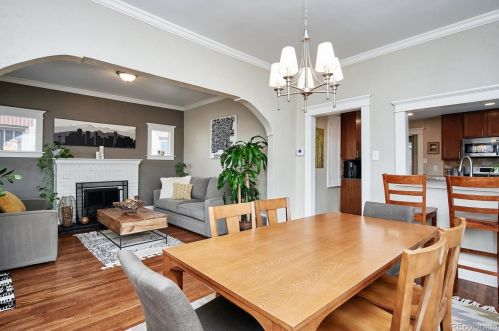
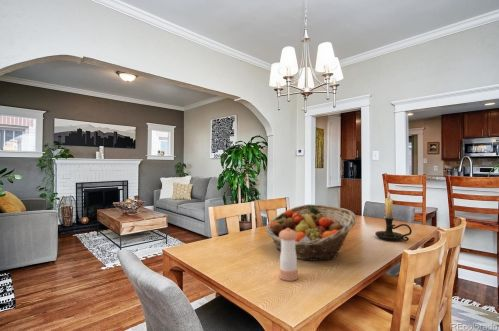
+ candle holder (391, 215)
+ pepper shaker (288, 252)
+ fruit basket (308, 229)
